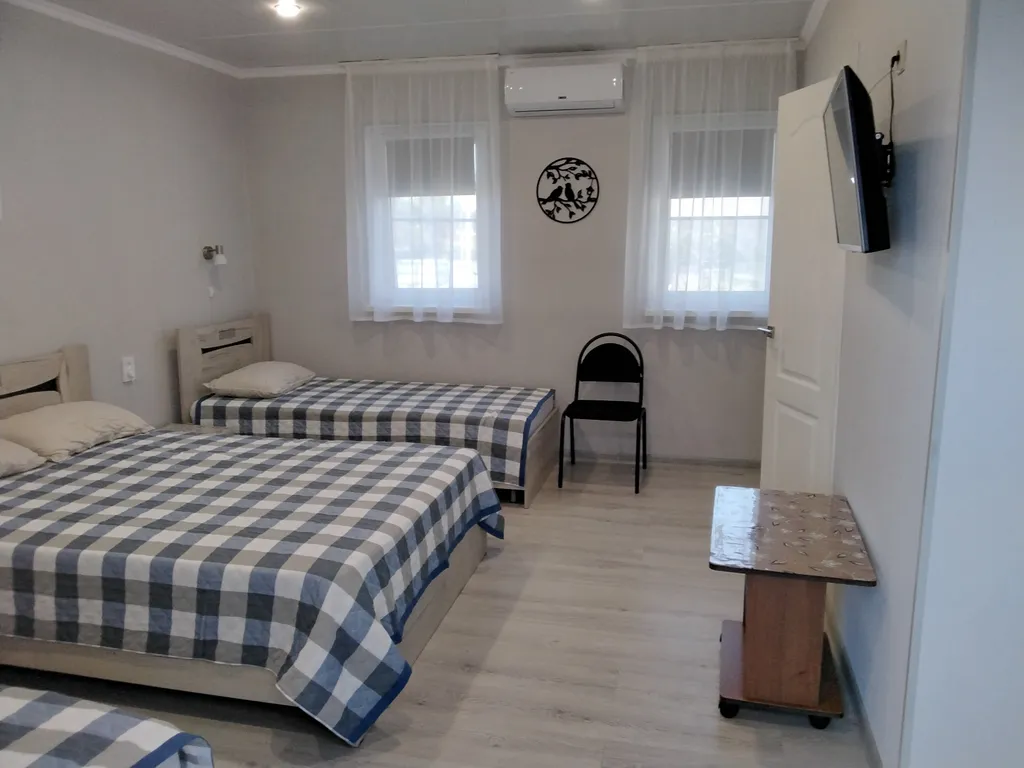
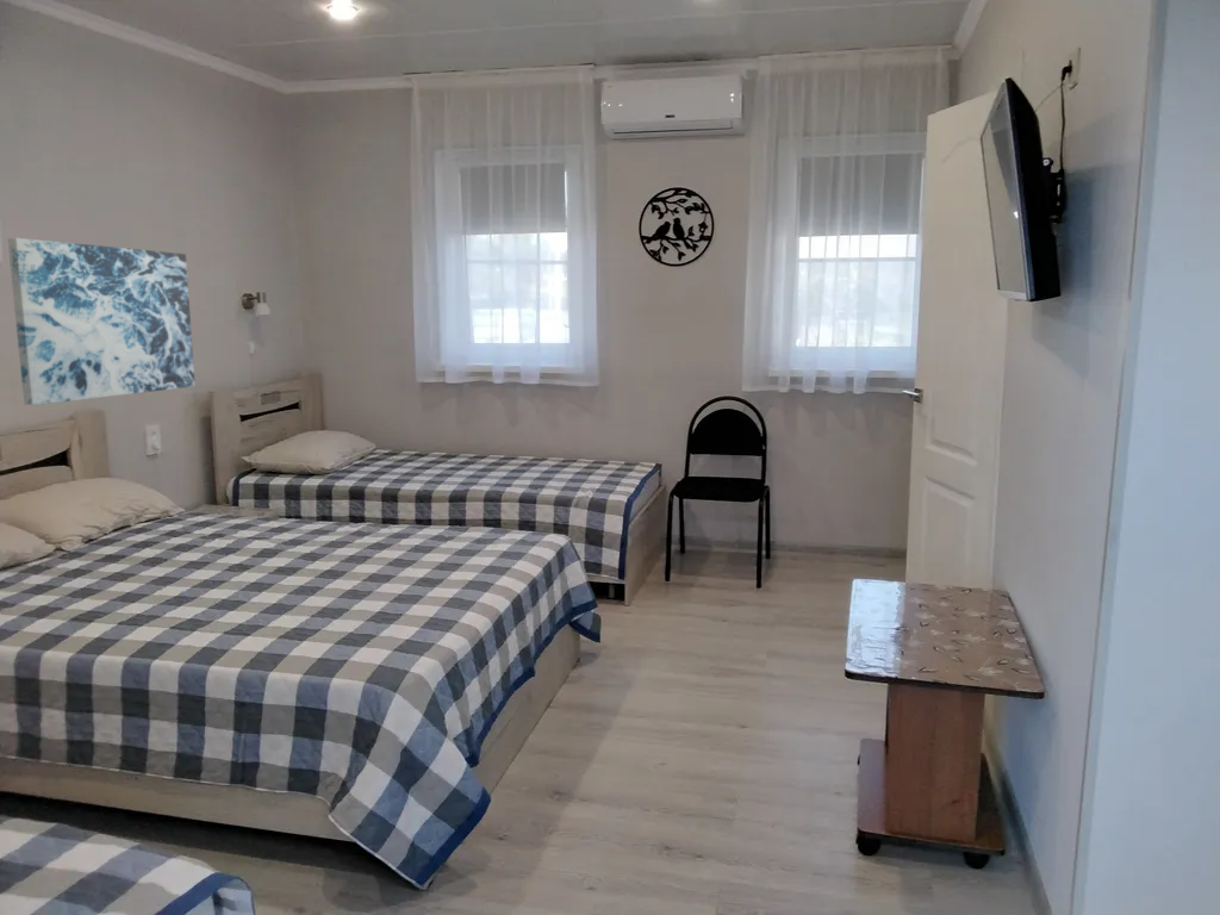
+ wall art (112, 322)
